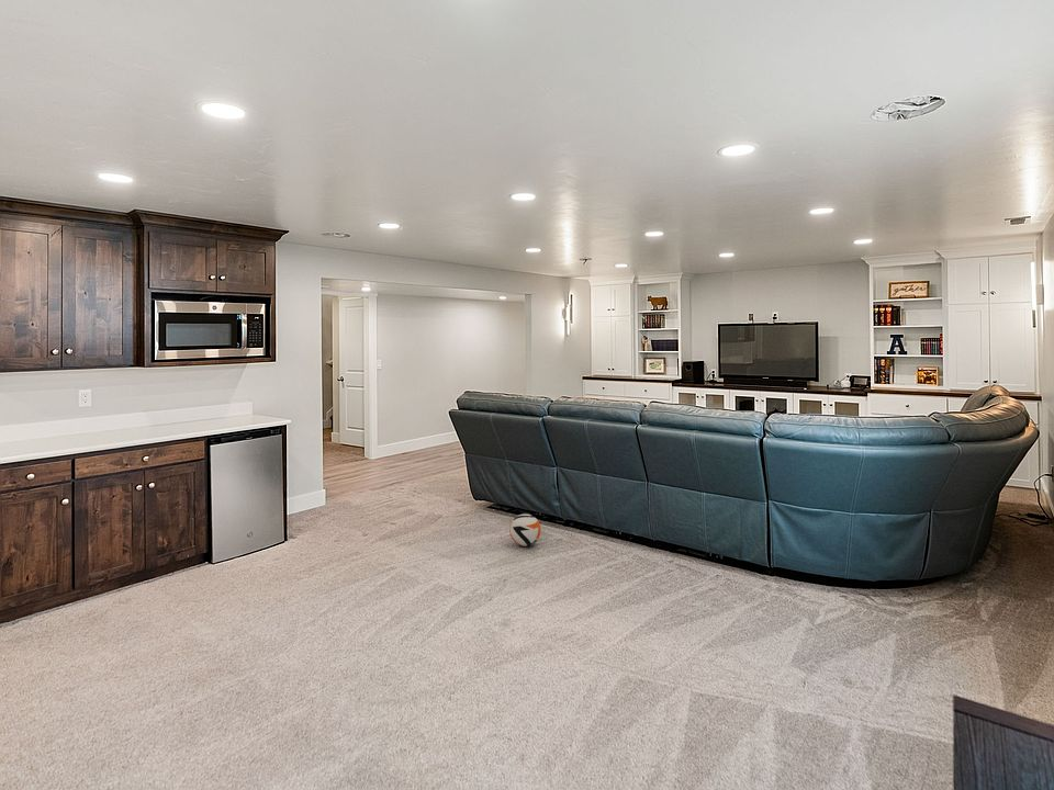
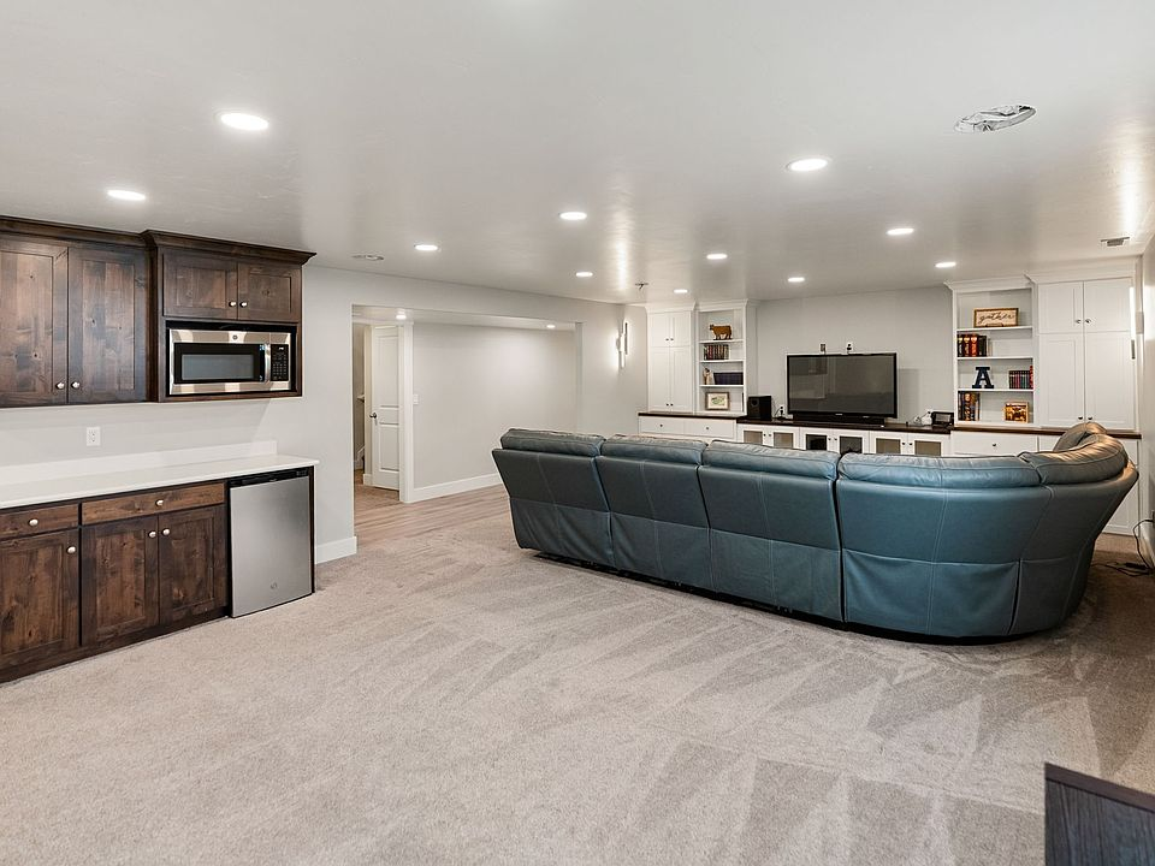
- ball (525, 530)
